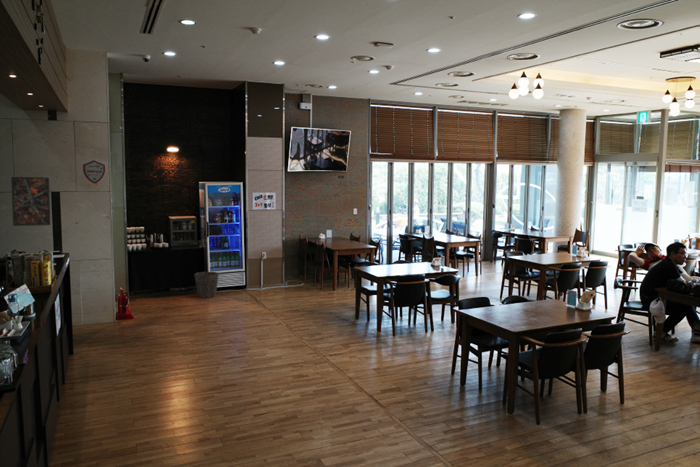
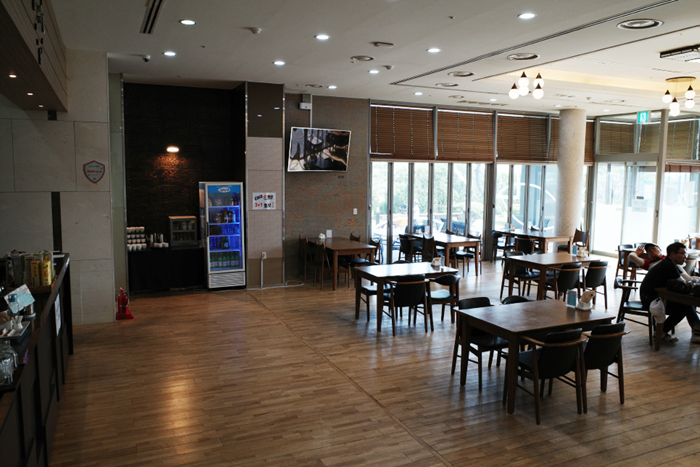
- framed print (31, 201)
- waste bin (206, 284)
